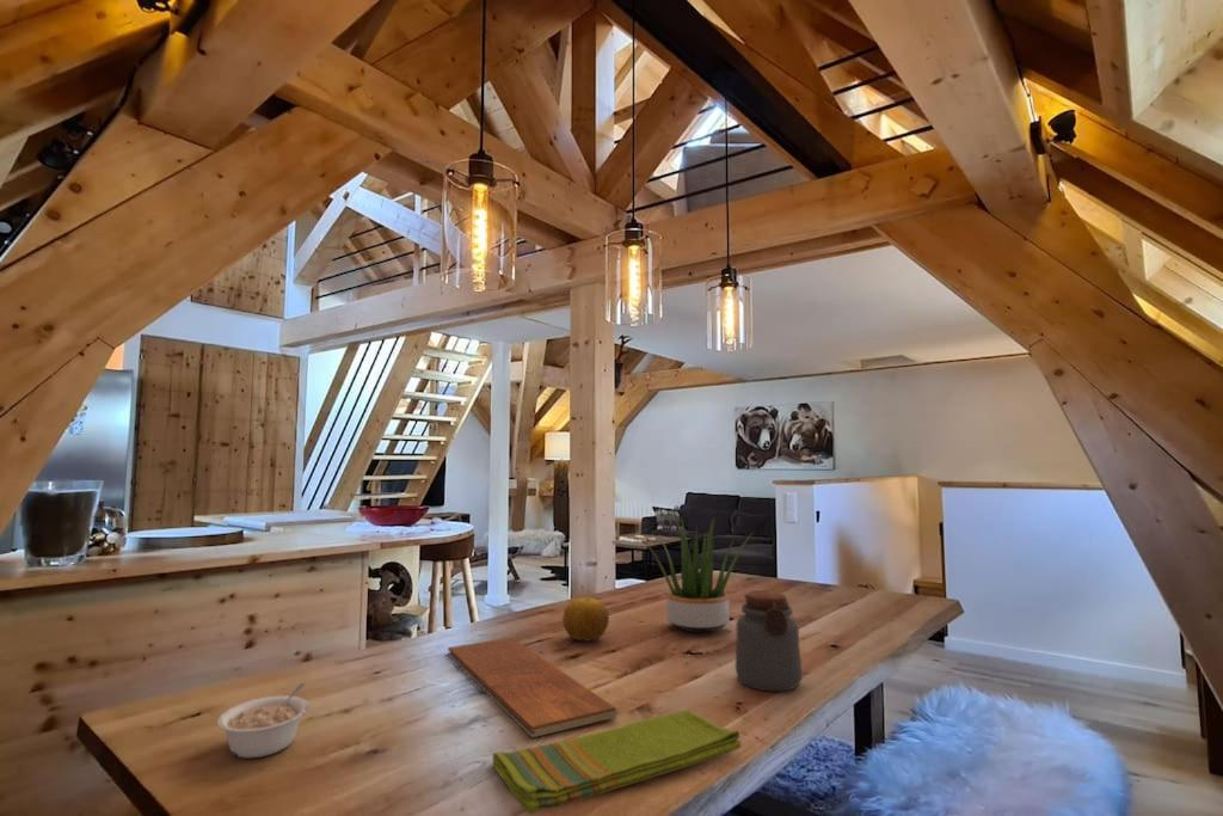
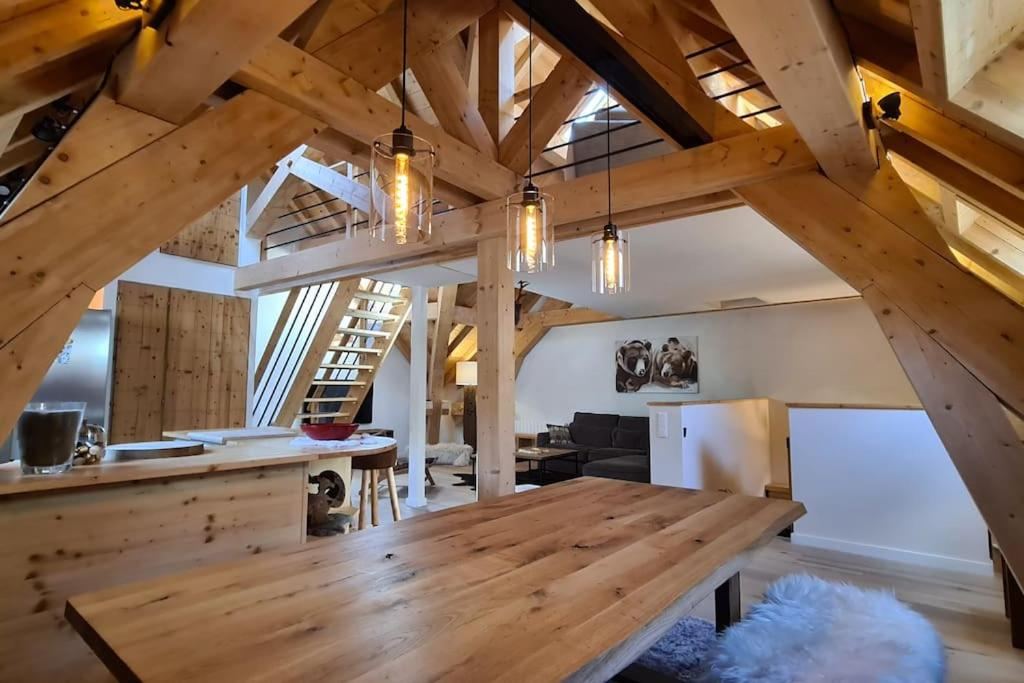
- legume (264, 723)
- potted plant (696, 572)
- jar (767, 637)
- dish towel (619, 748)
- fruit (585, 619)
- chopping board (521, 676)
